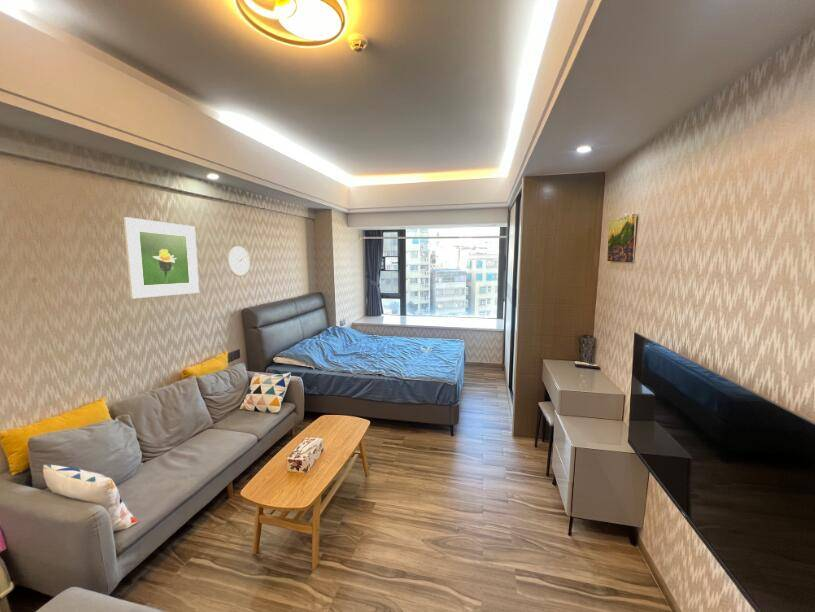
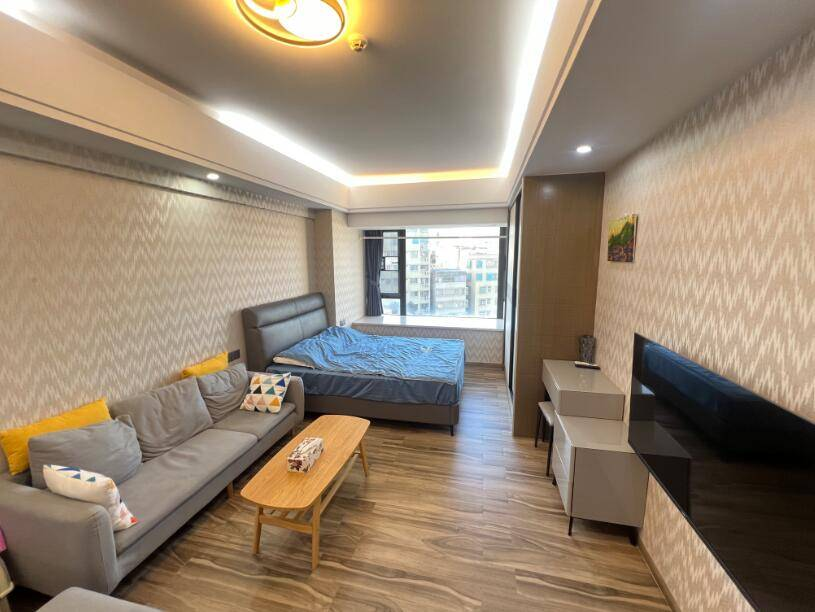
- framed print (165, 259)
- wall clock (239, 261)
